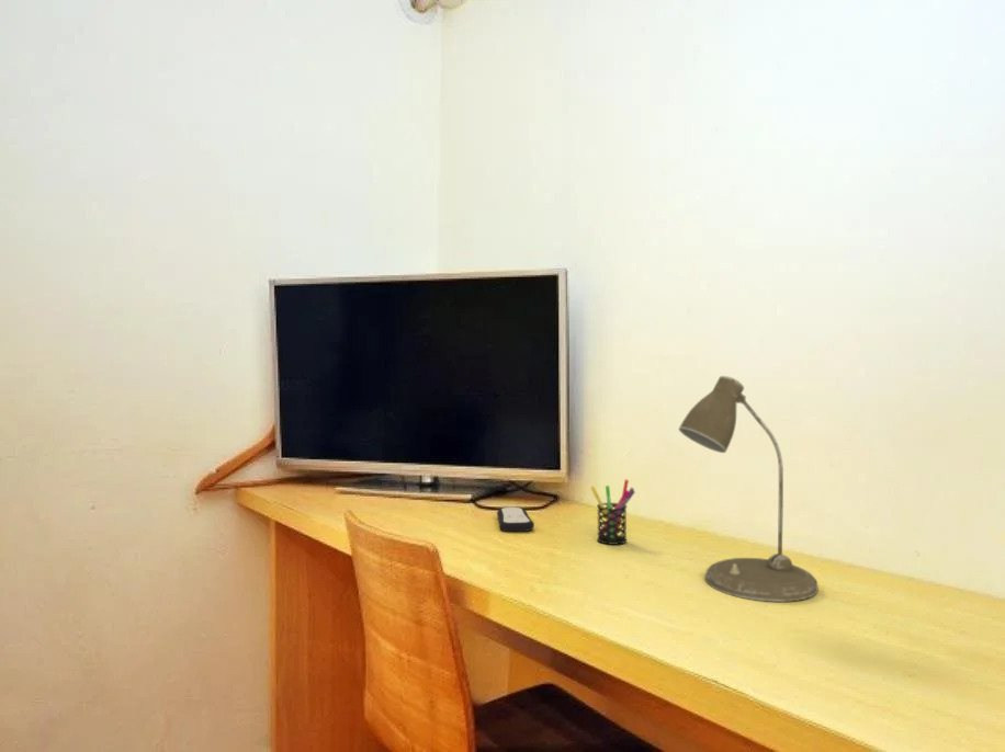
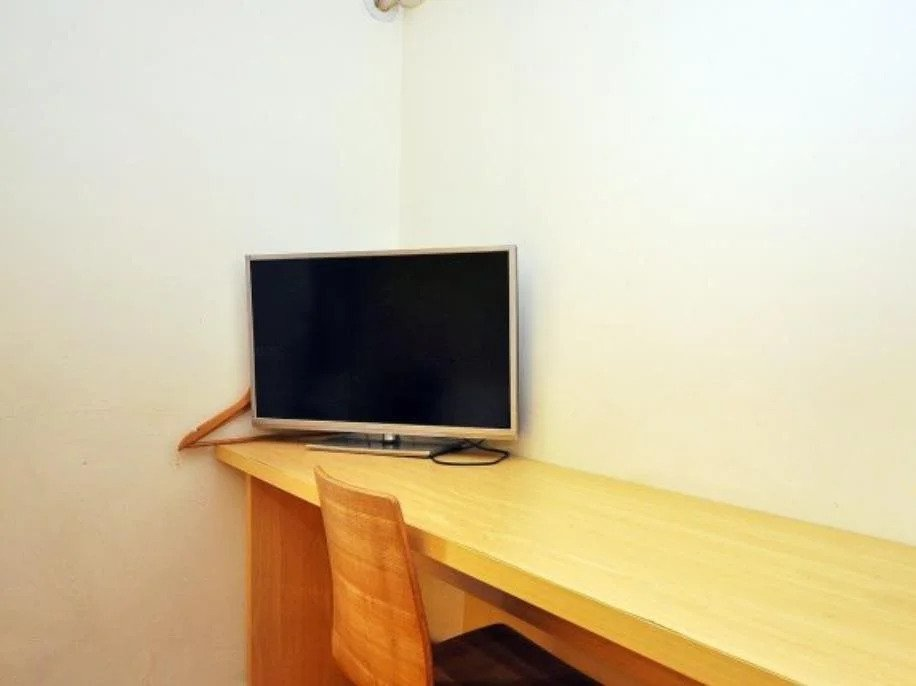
- desk lamp (779, 481)
- remote control (513, 517)
- pen holder (612, 509)
